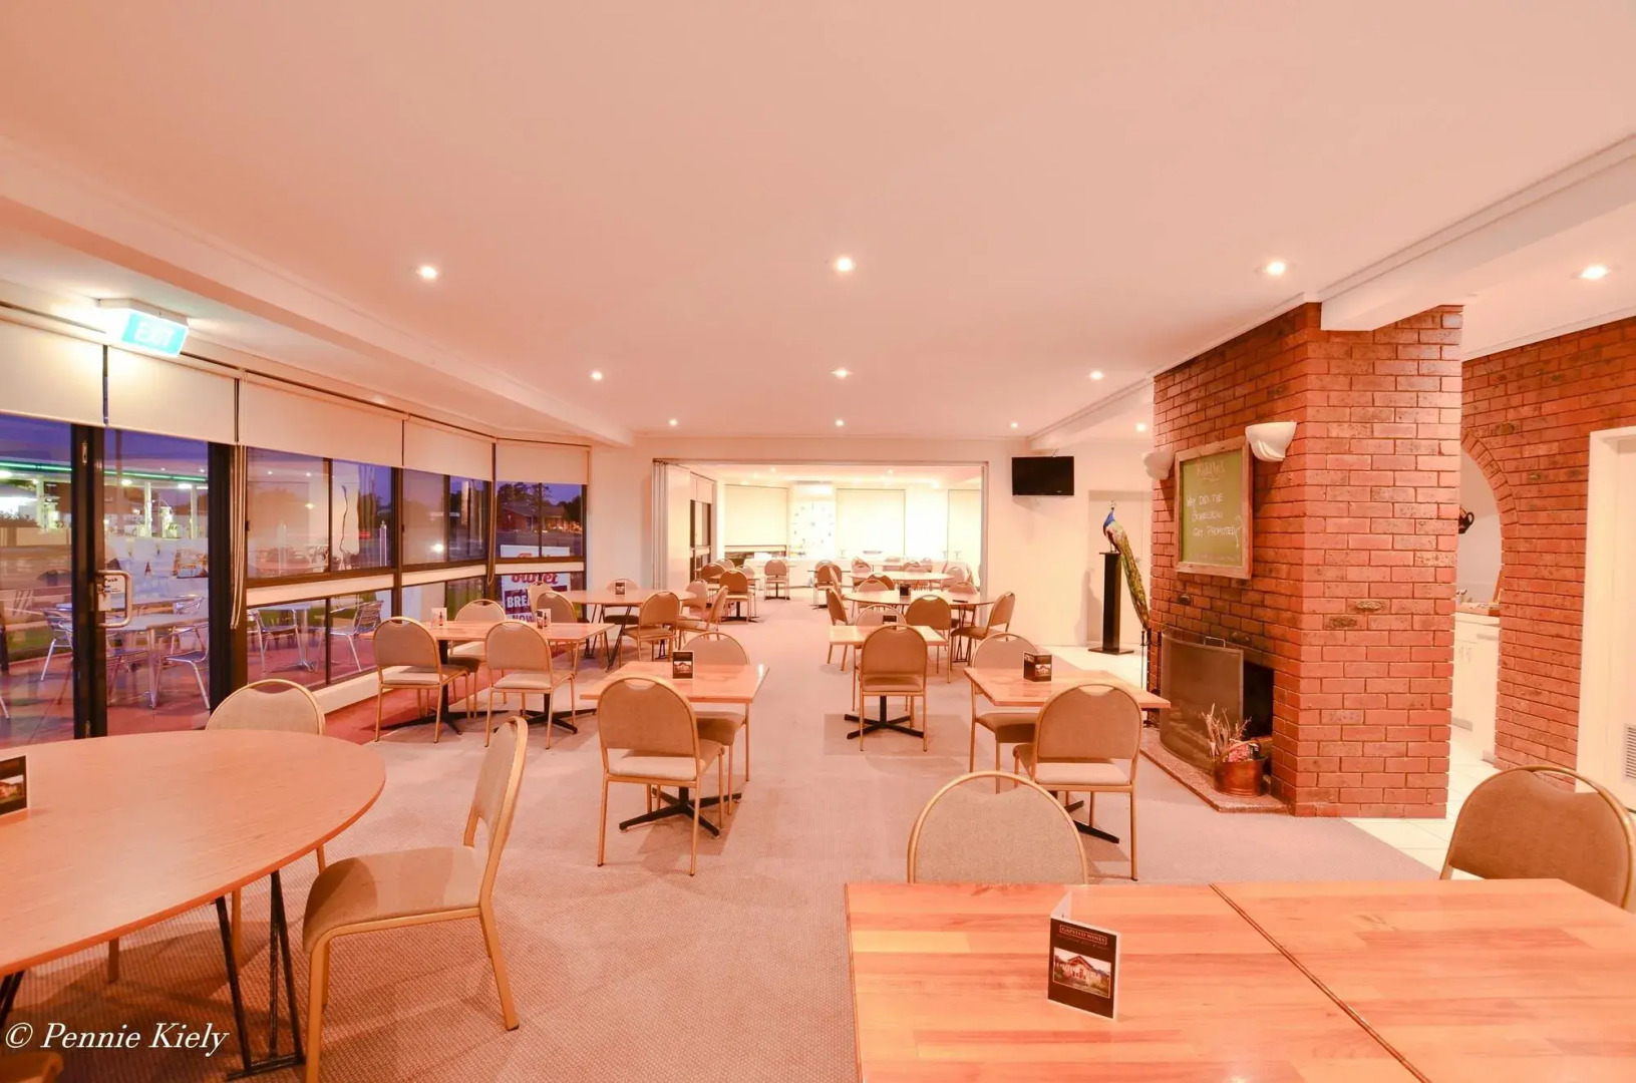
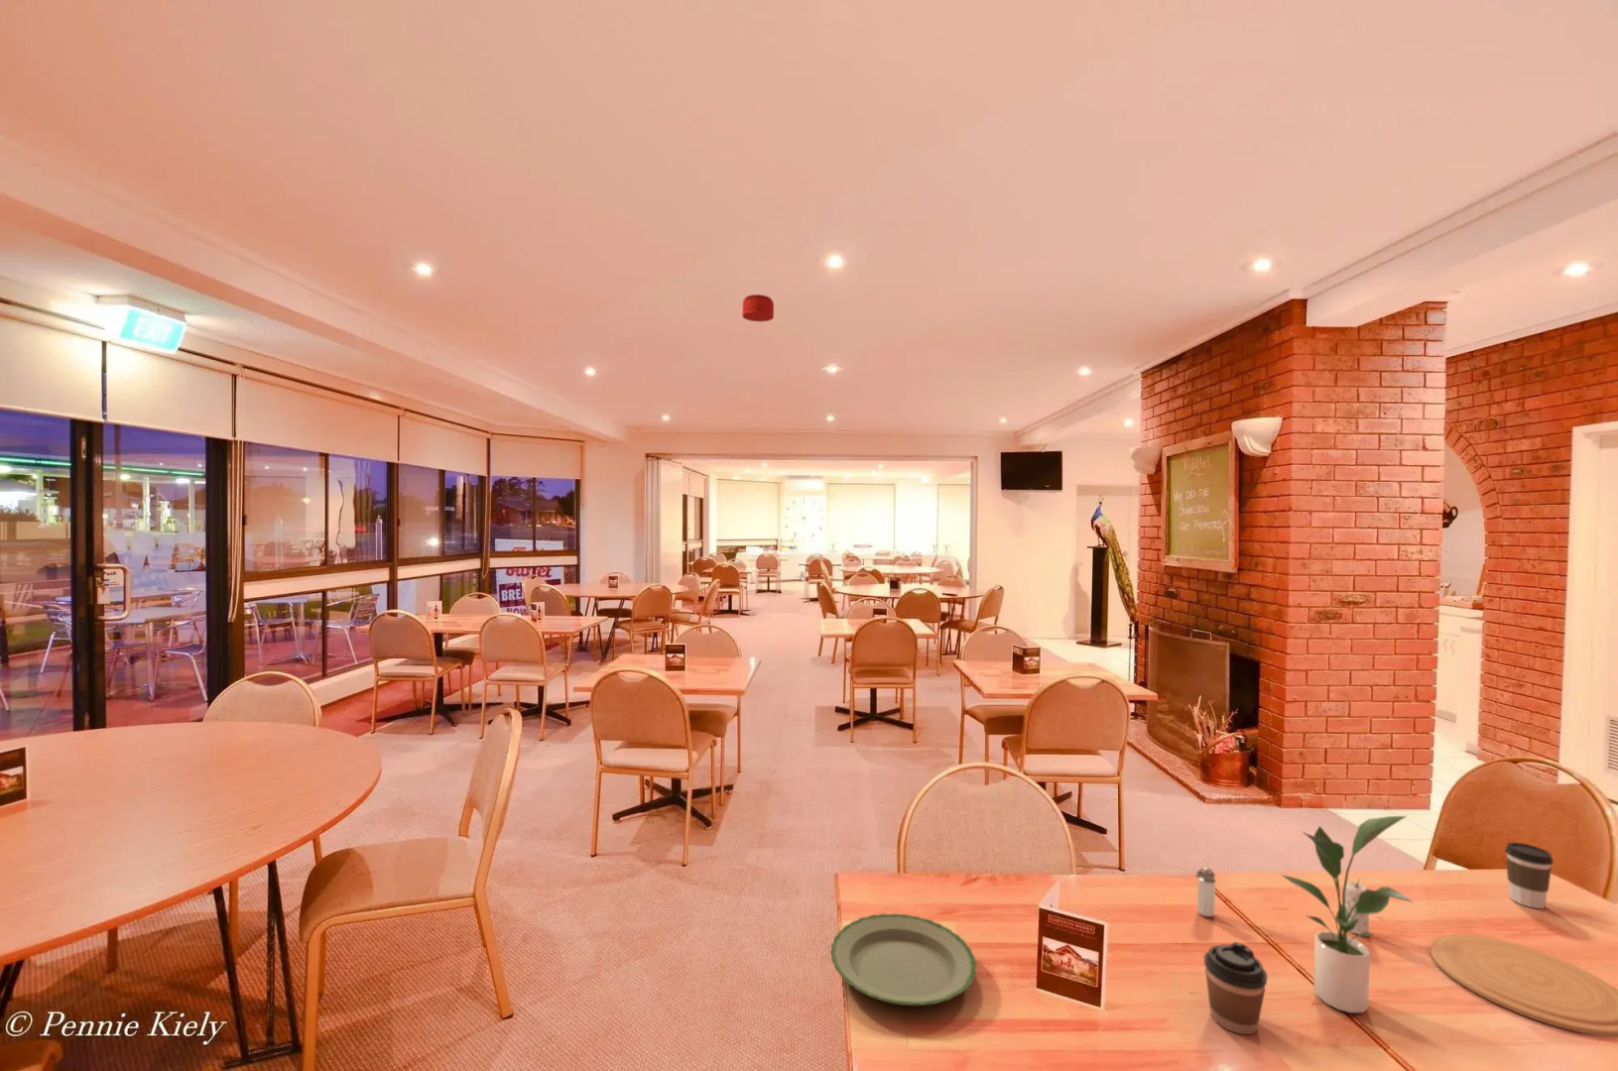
+ potted plant (1339, 900)
+ plate (902, 962)
+ candle (1355, 902)
+ coffee cup (1528, 875)
+ coffee cup (1234, 985)
+ shaker (1207, 892)
+ smoke detector (758, 307)
+ plate (1528, 978)
